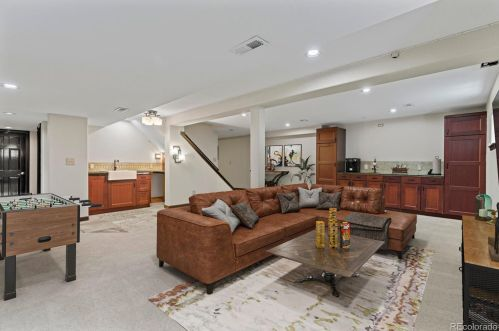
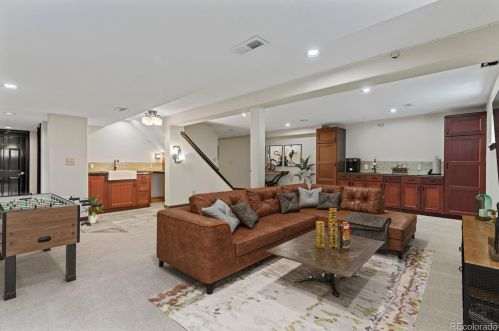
+ indoor plant (91, 208)
